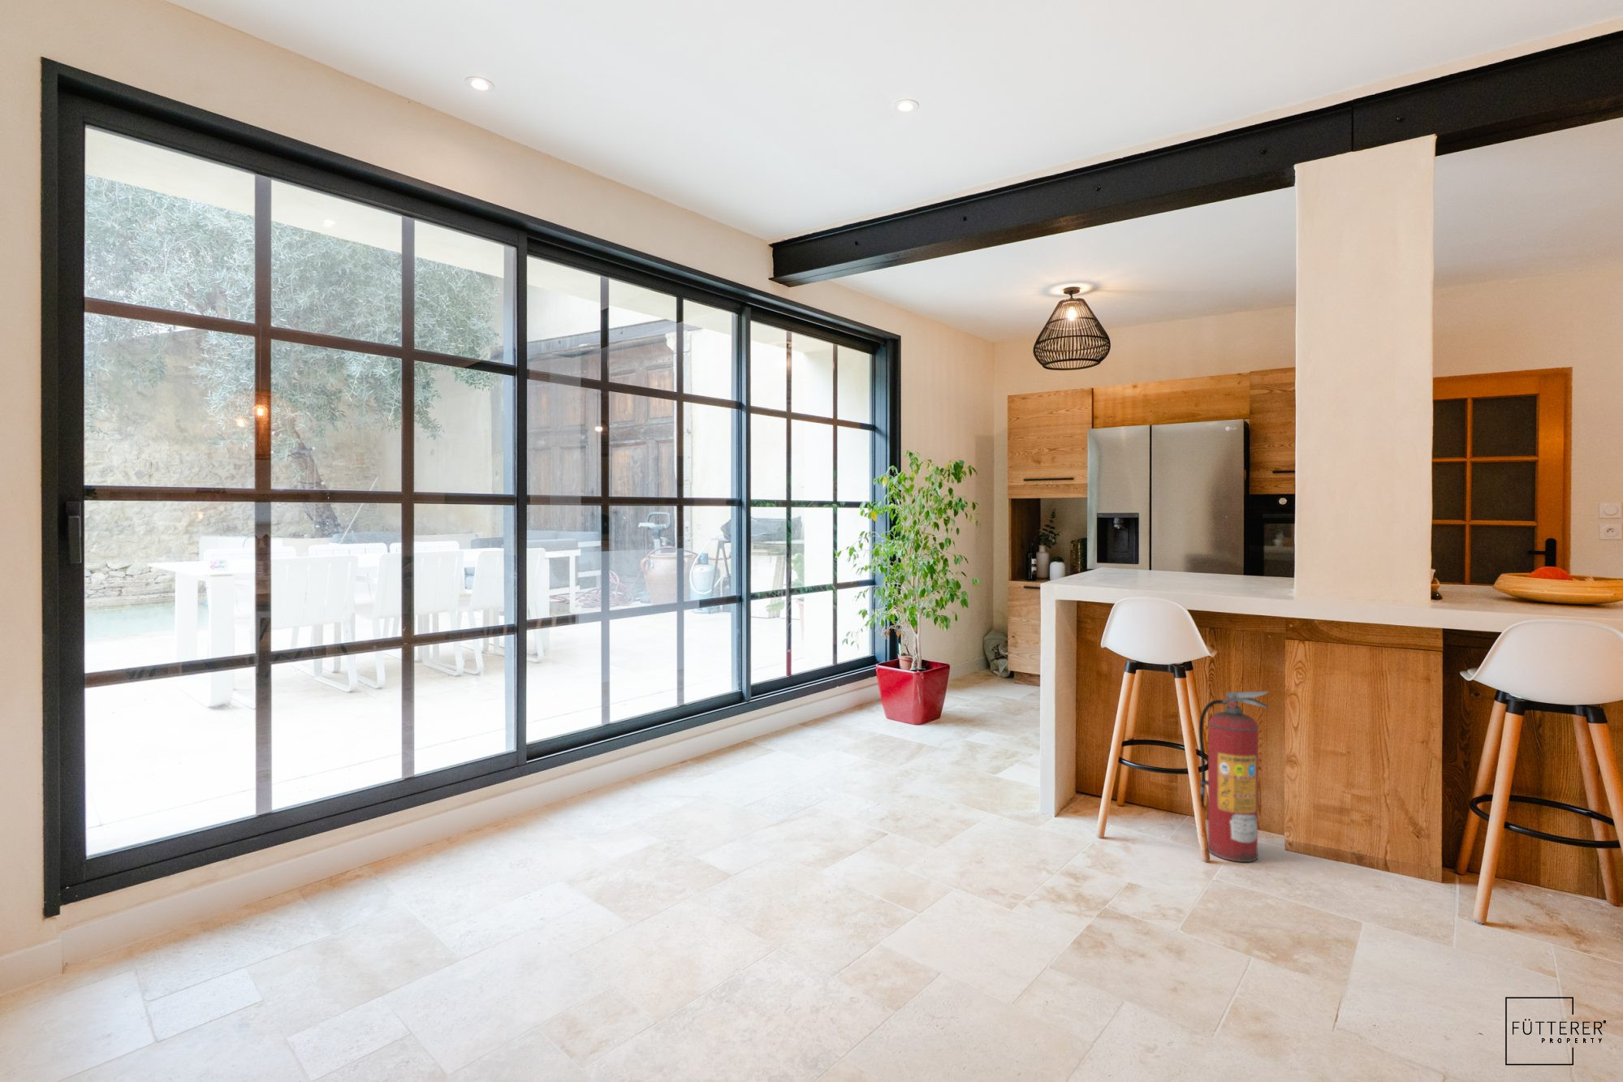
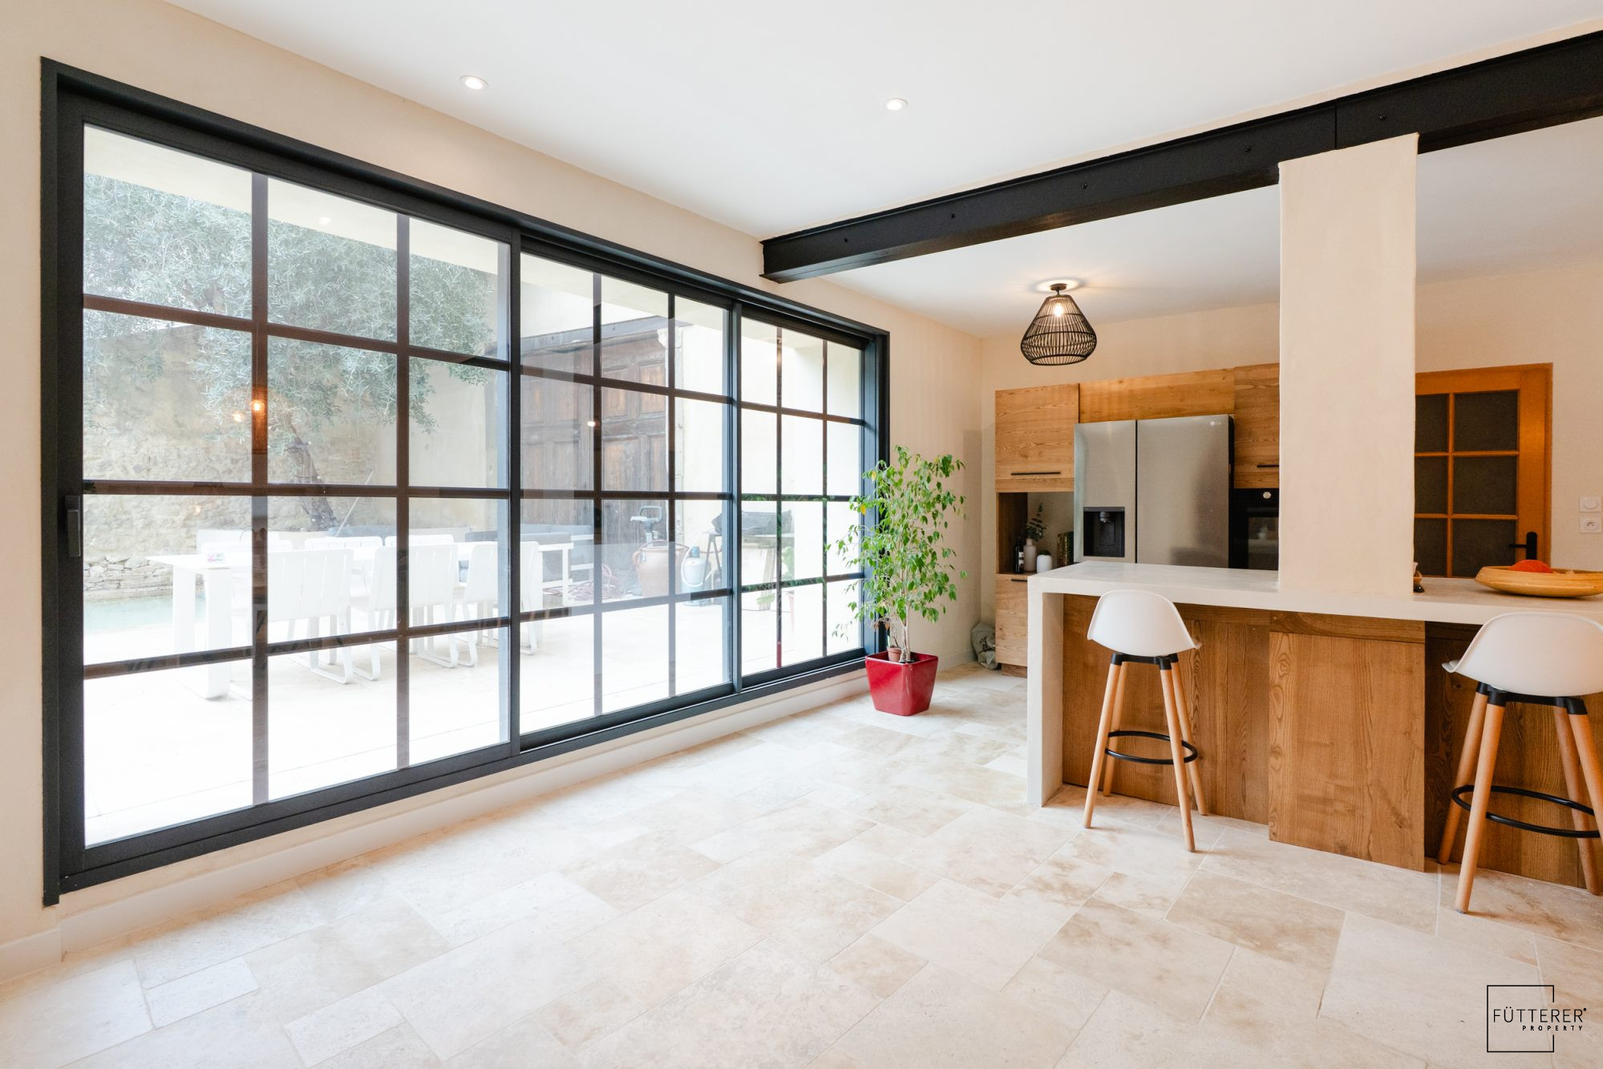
- fire extinguisher (1232, 770)
